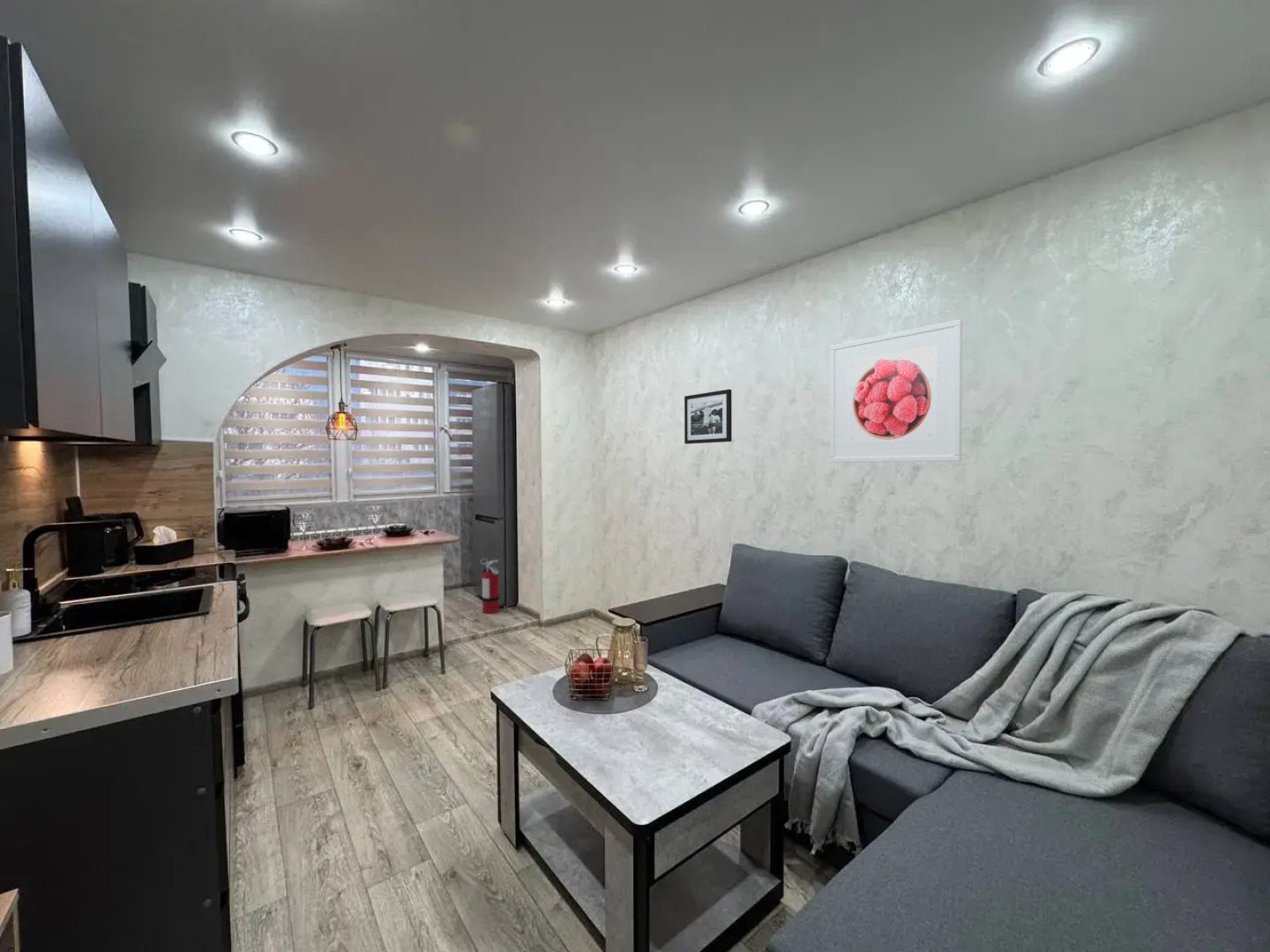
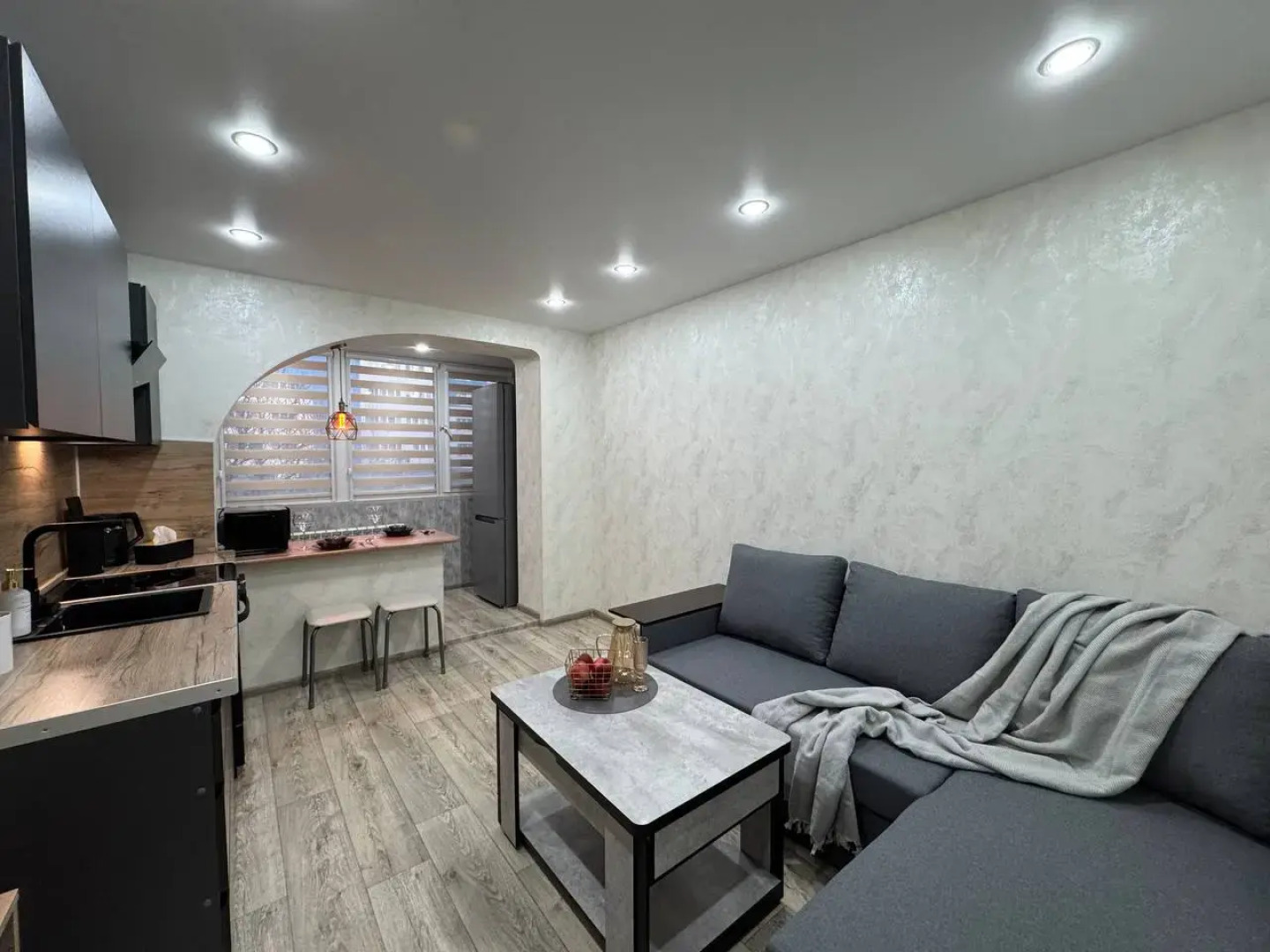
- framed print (889, 398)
- fire extinguisher (489, 584)
- picture frame (706, 418)
